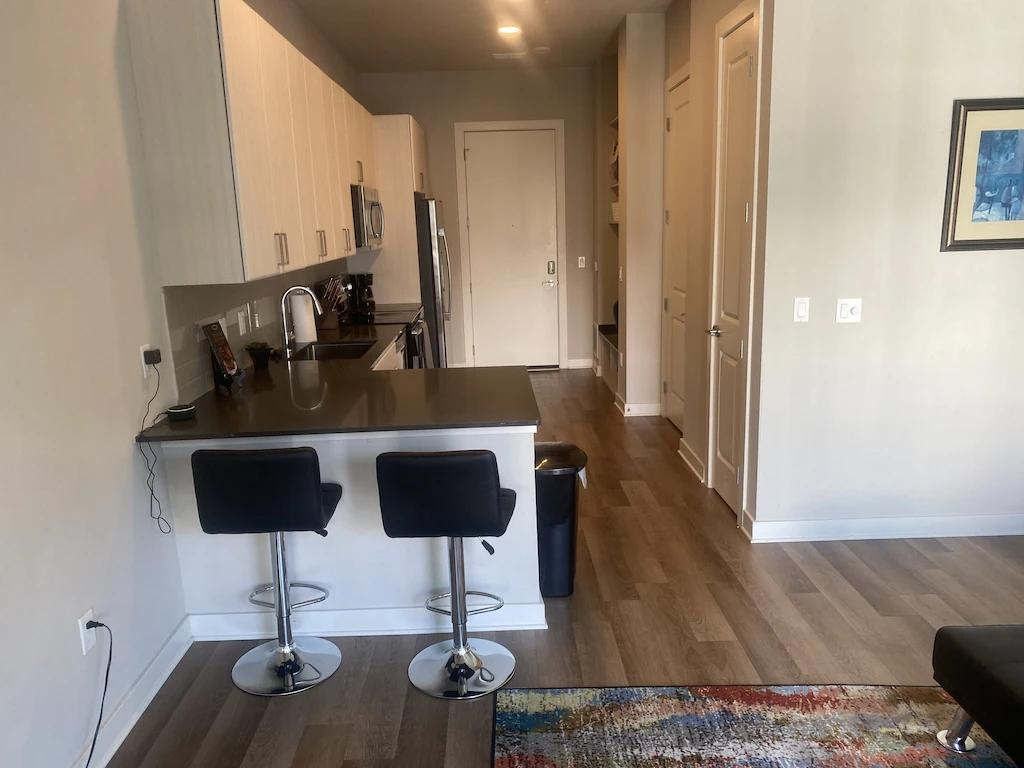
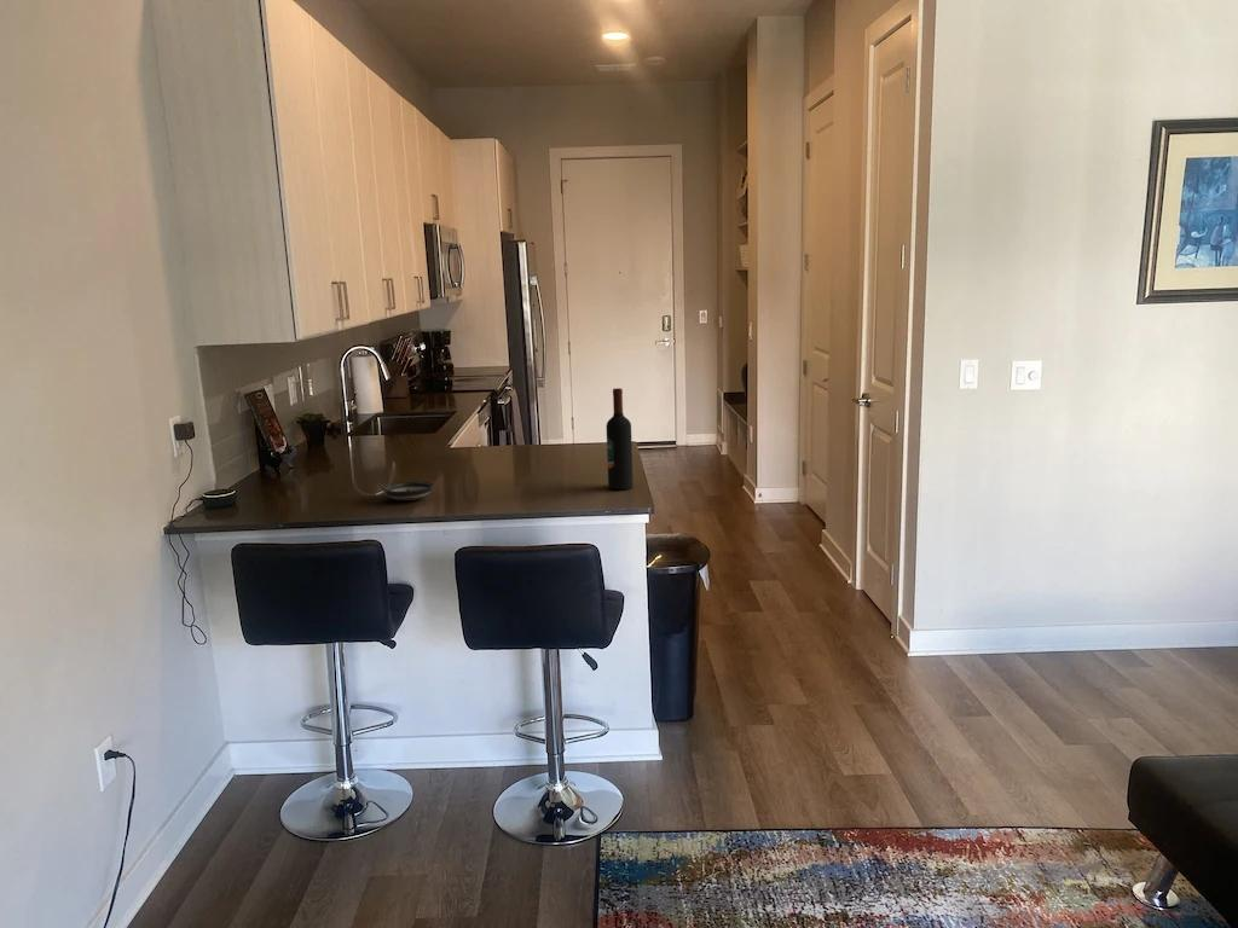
+ wine bottle (619, 437)
+ saucer (409, 492)
